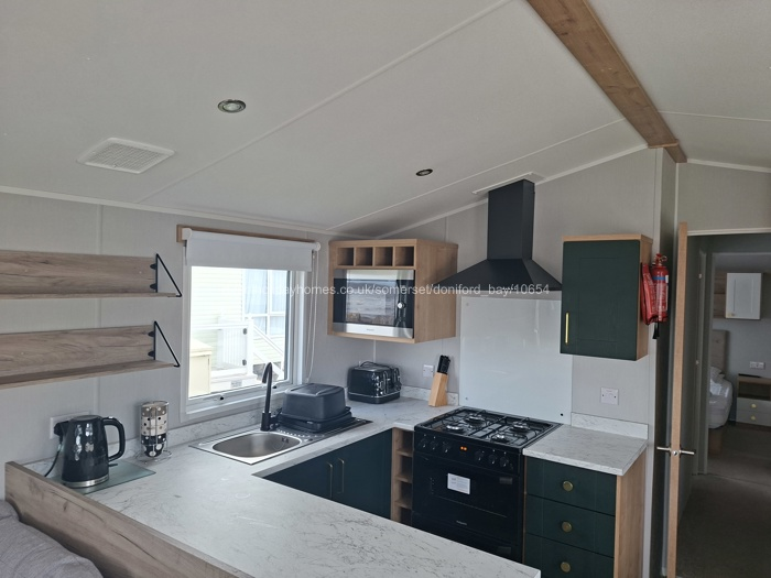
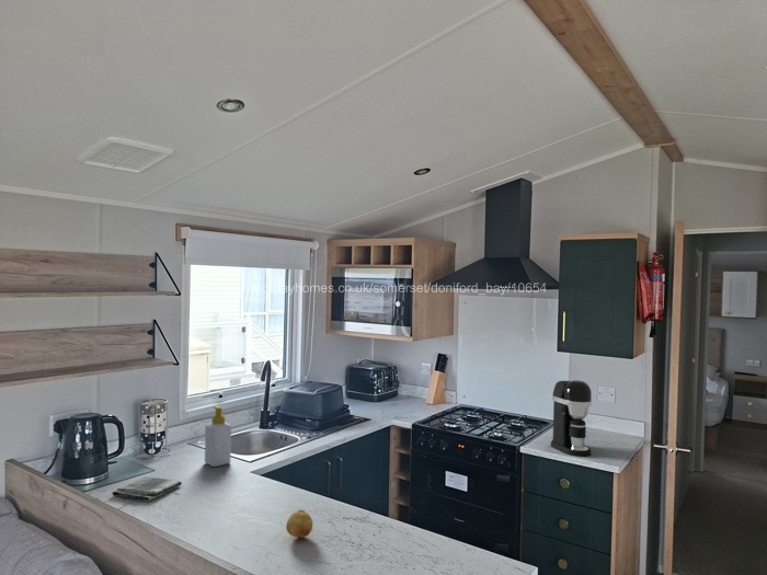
+ fruit (299, 525)
+ dish towel (147, 486)
+ soap bottle (218, 435)
+ coffee maker (571, 414)
